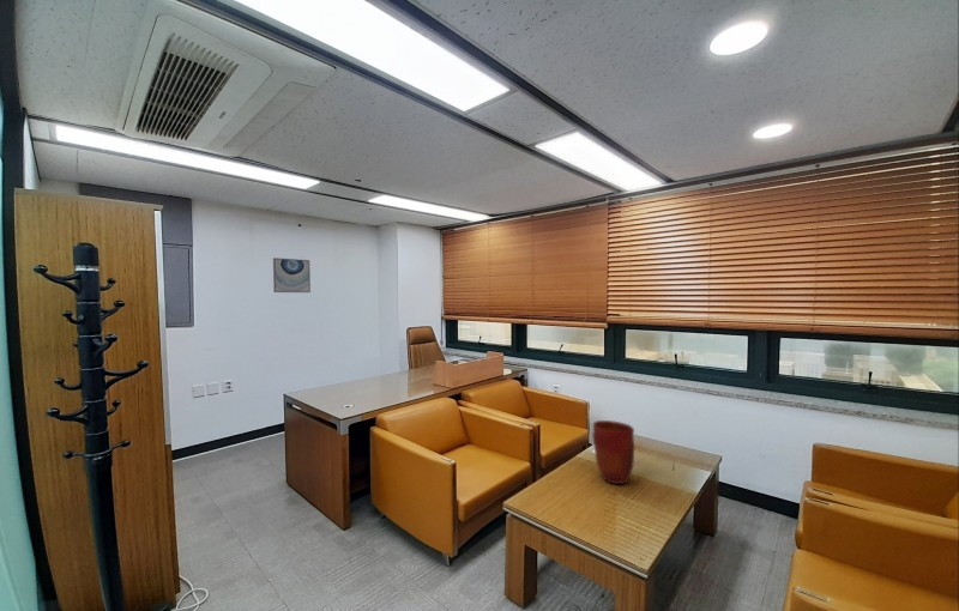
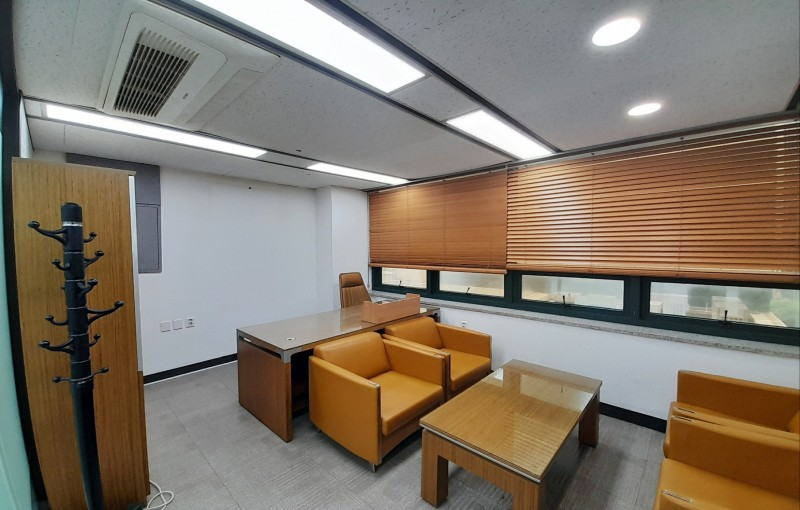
- wall art (291, 276)
- vase (613, 450)
